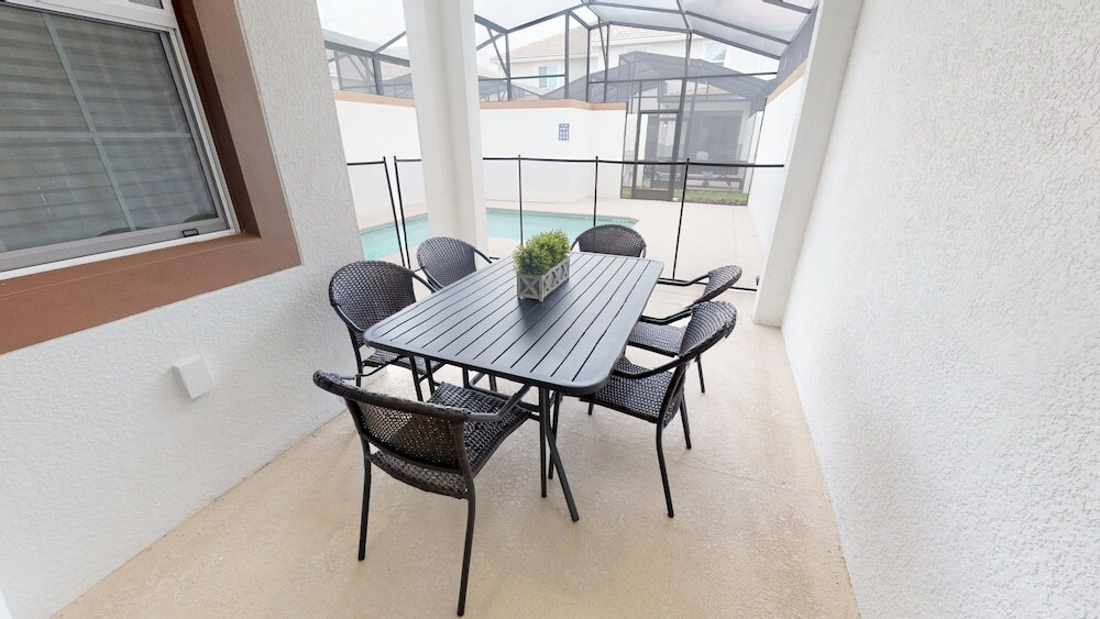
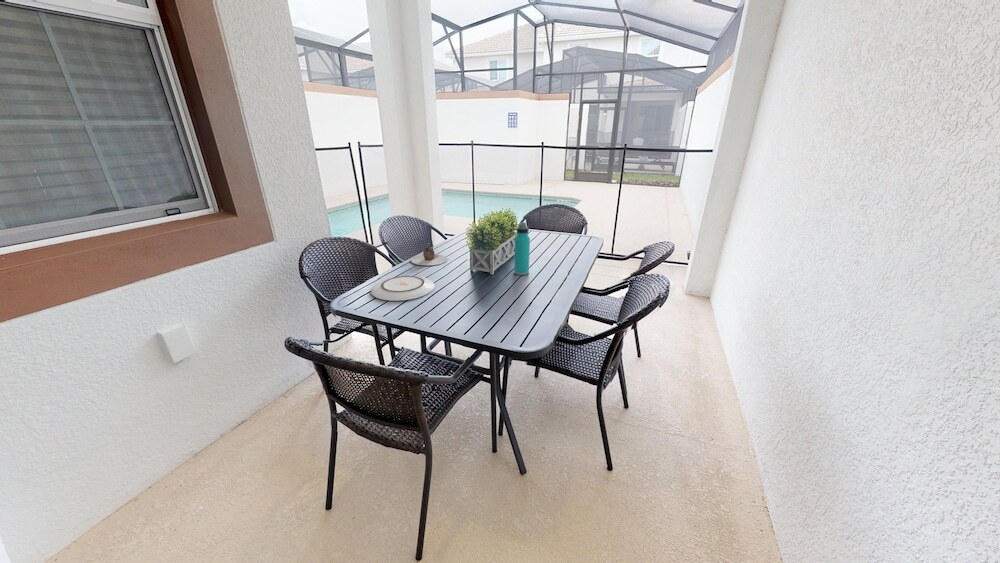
+ plate (403, 285)
+ teapot (428, 252)
+ water bottle (522, 248)
